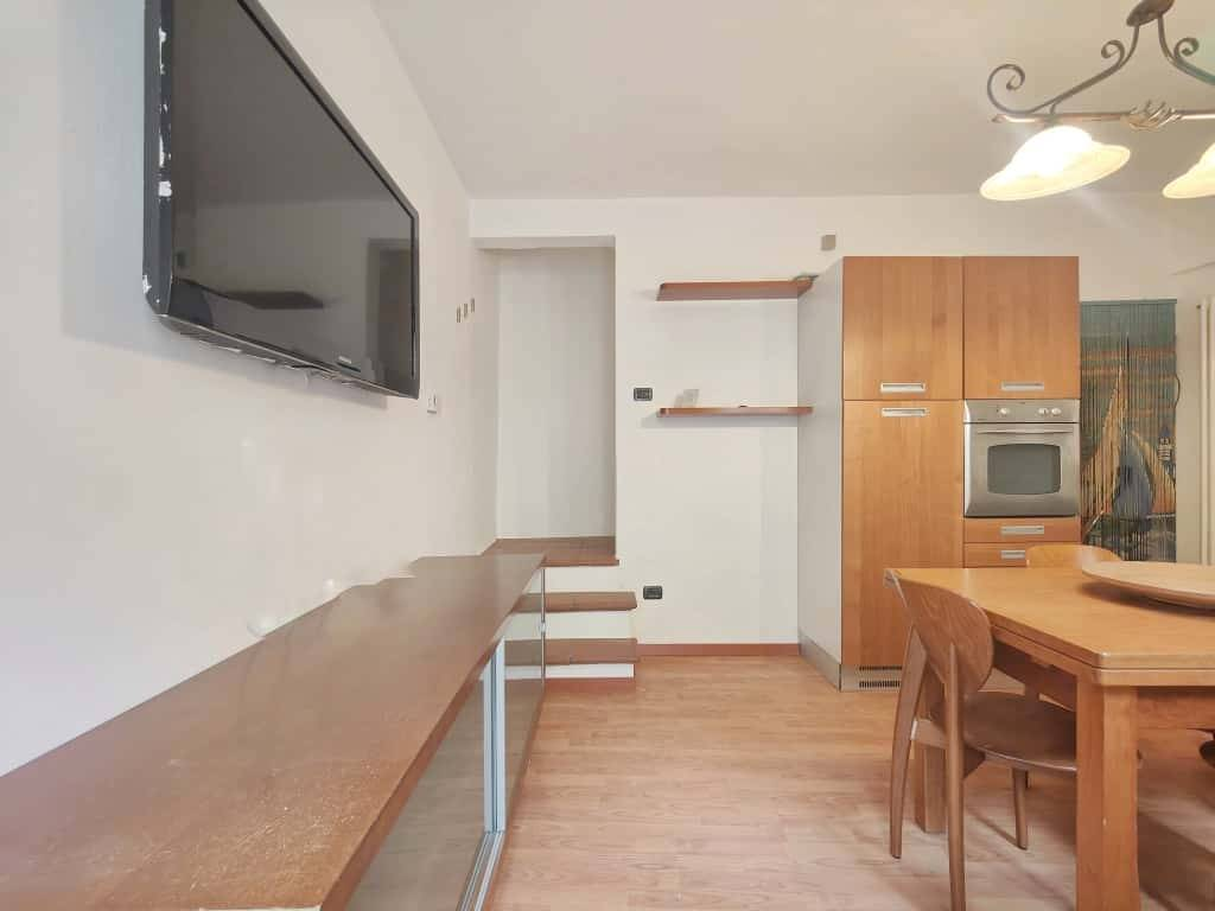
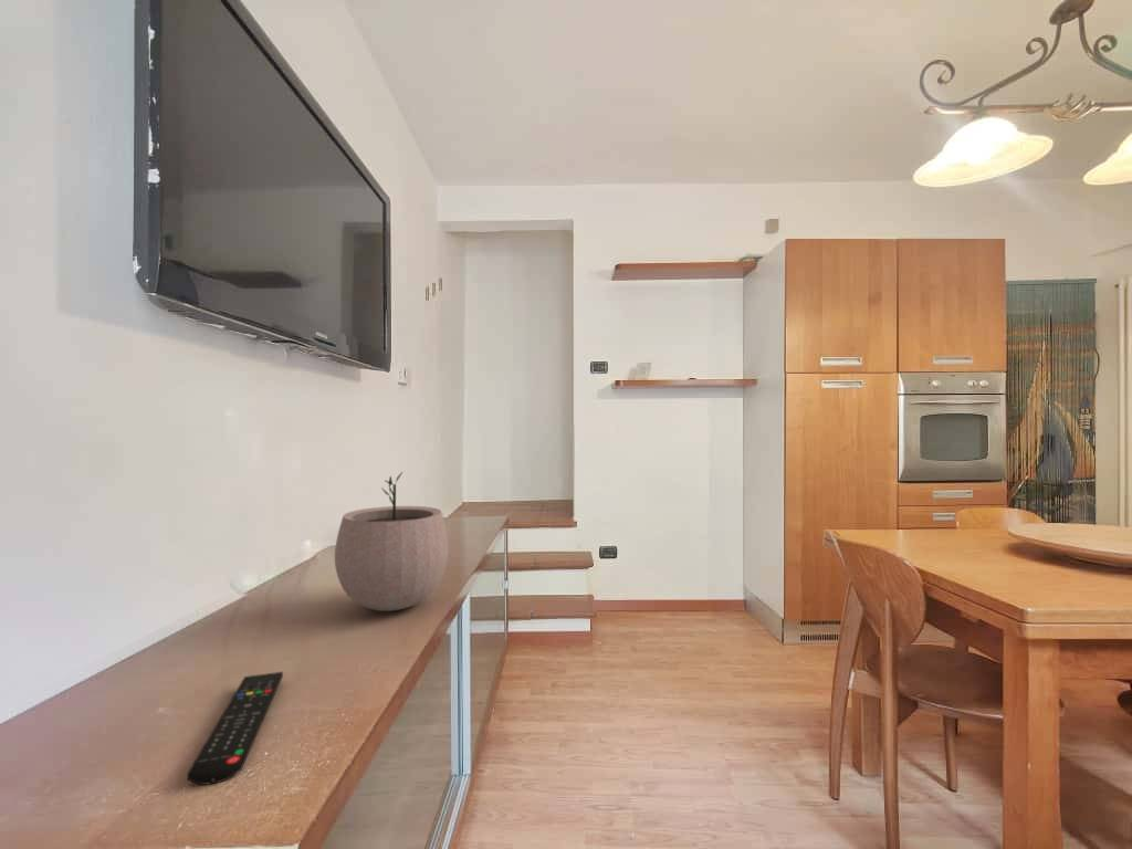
+ remote control (242, 720)
+ plant pot (392, 538)
